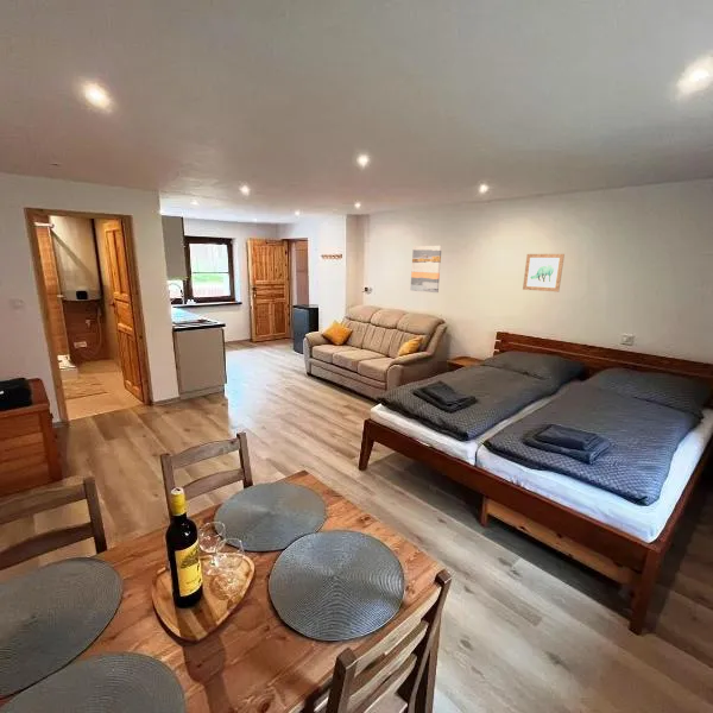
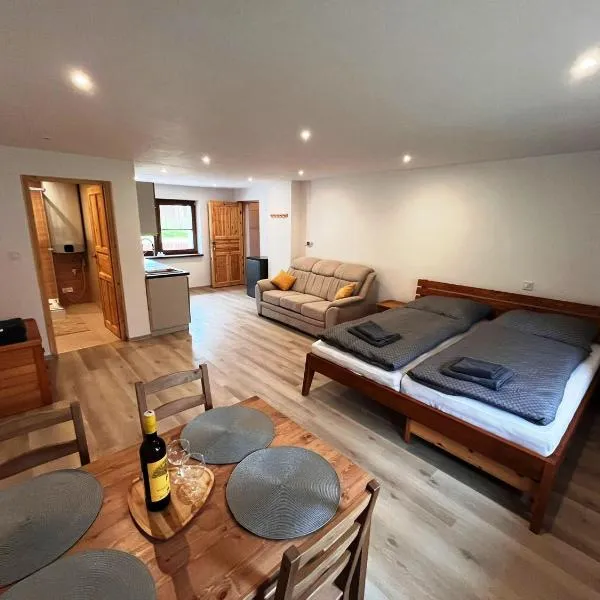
- wall art (542, 272)
- wall art (425, 269)
